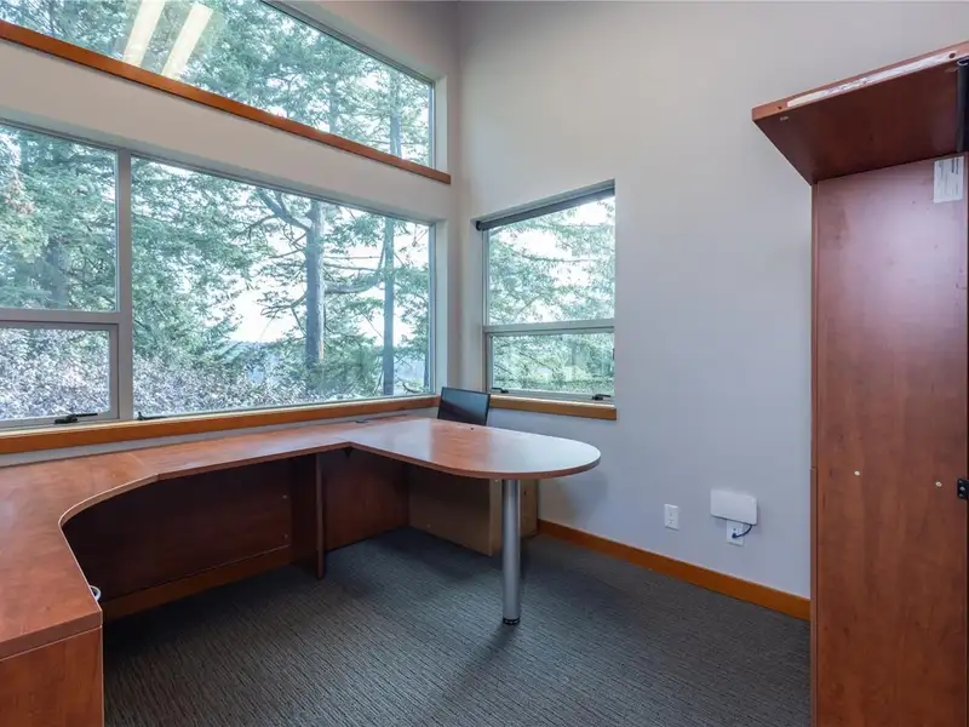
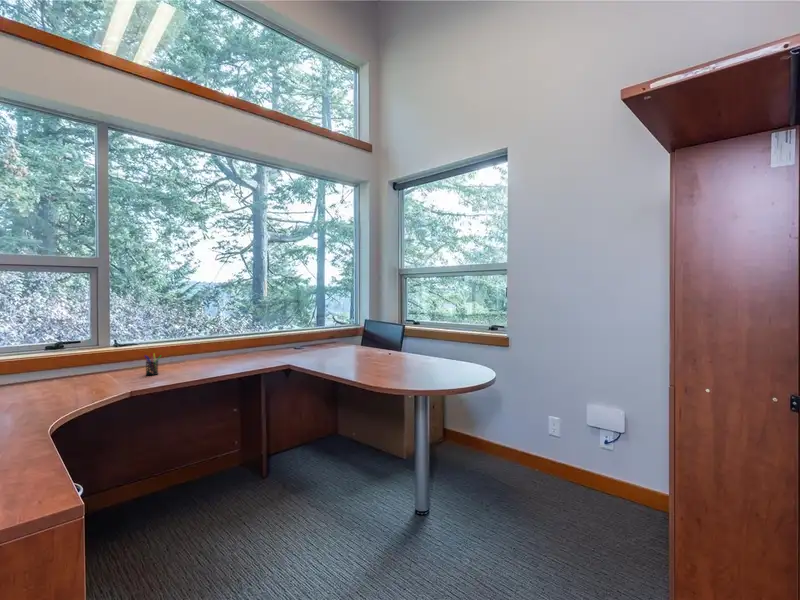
+ pen holder (153, 363)
